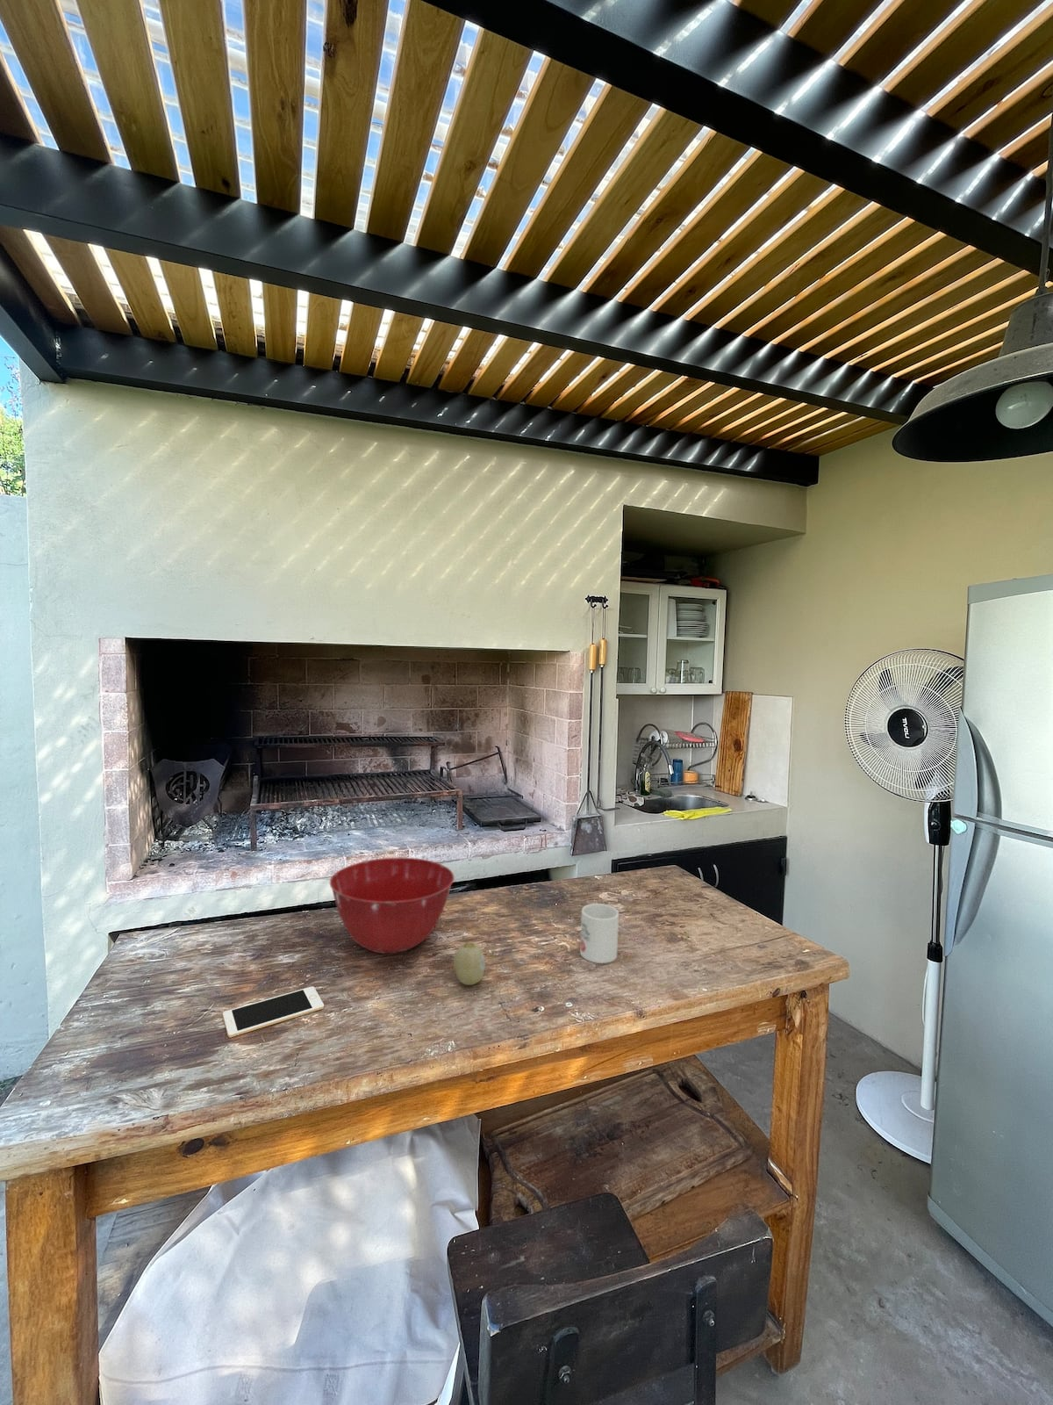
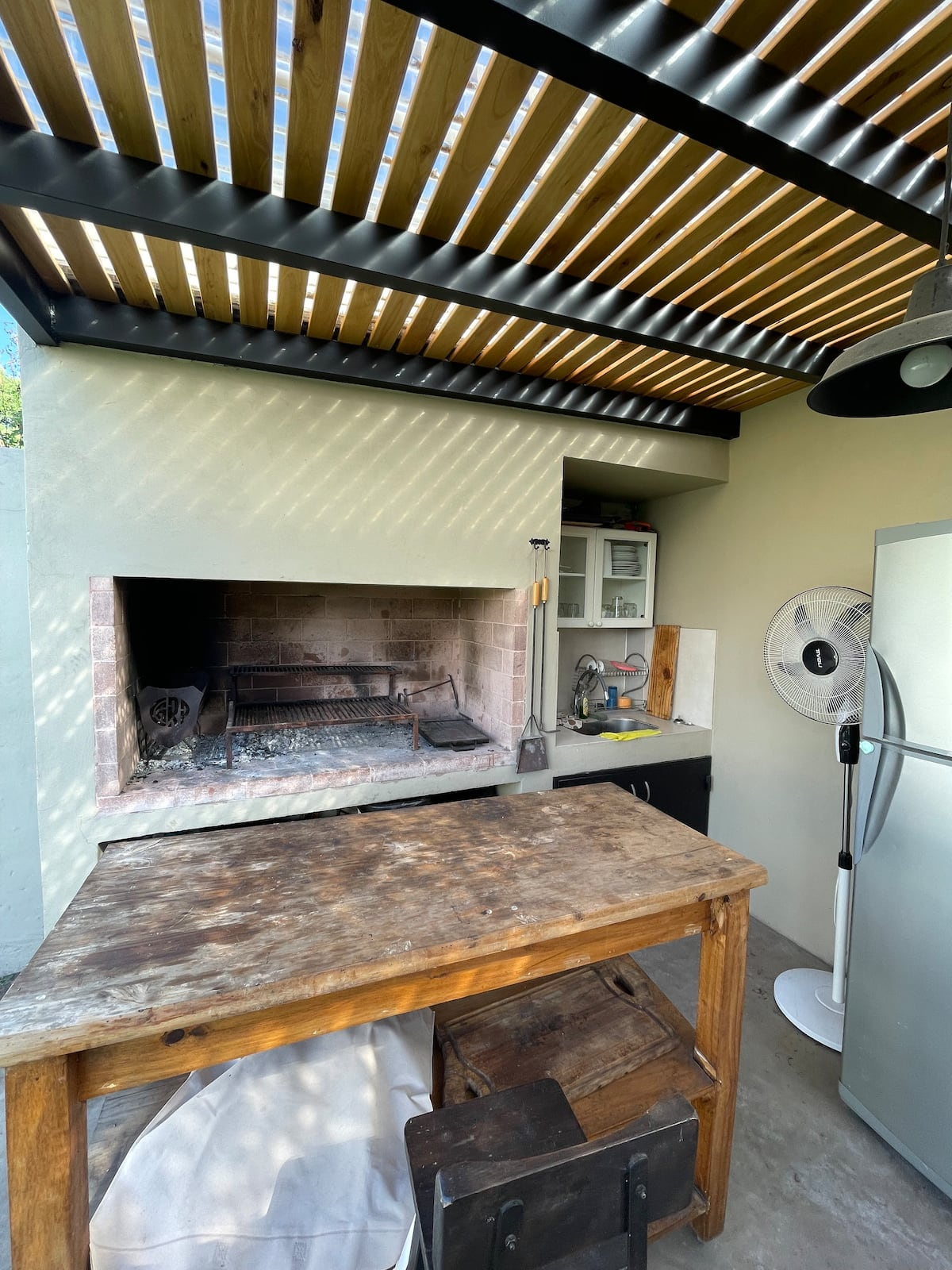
- fruit (469, 964)
- mixing bowl (393, 908)
- cell phone (274, 1010)
- mug (596, 928)
